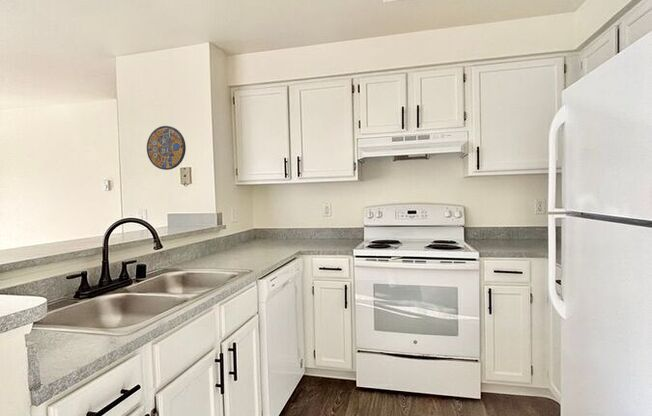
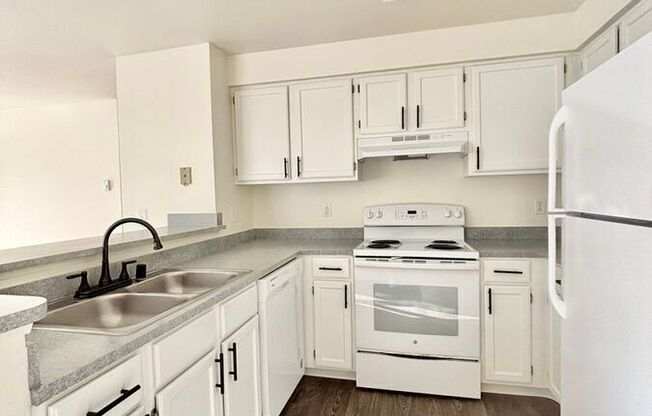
- manhole cover (165, 147)
